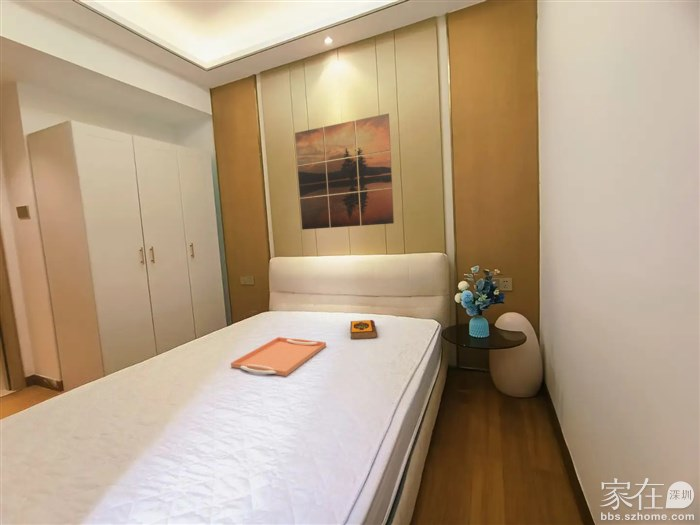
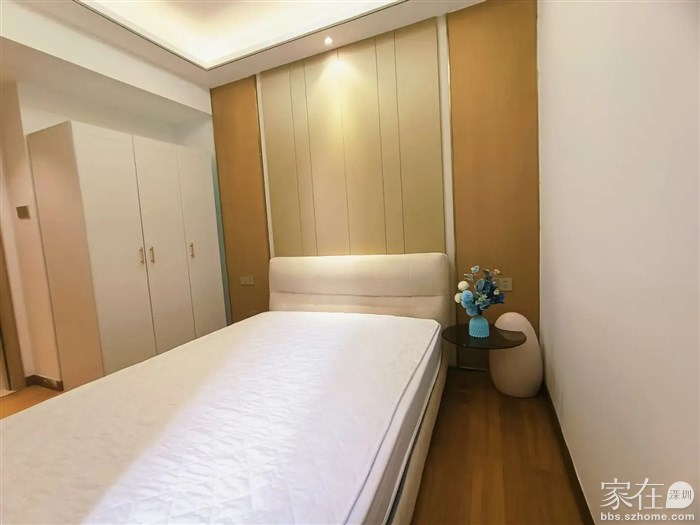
- hardback book (363, 329)
- serving tray (281, 353)
- wall art (342, 176)
